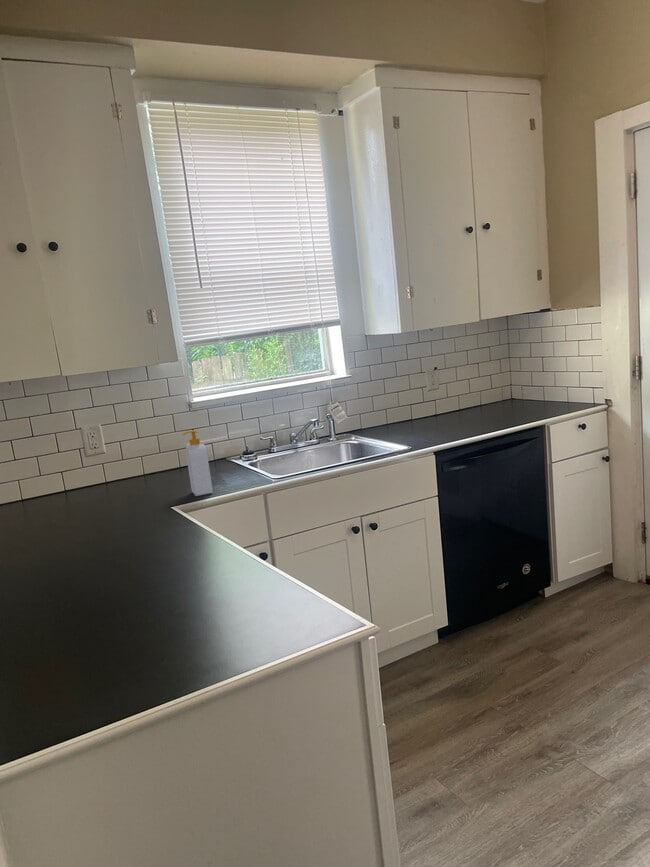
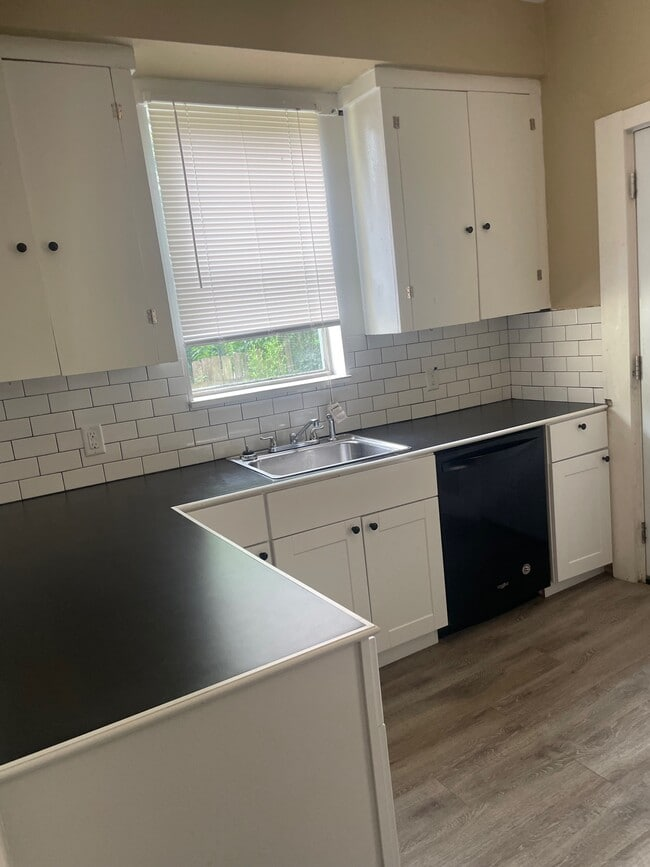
- soap bottle (196, 462)
